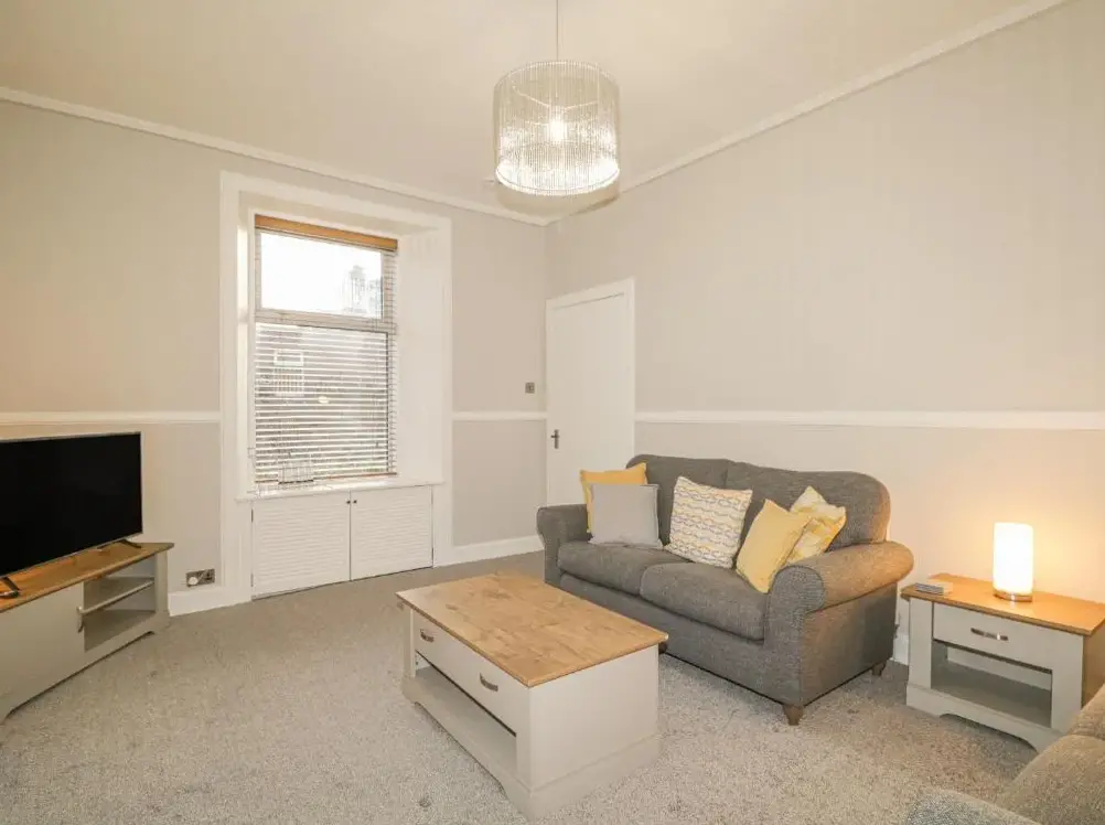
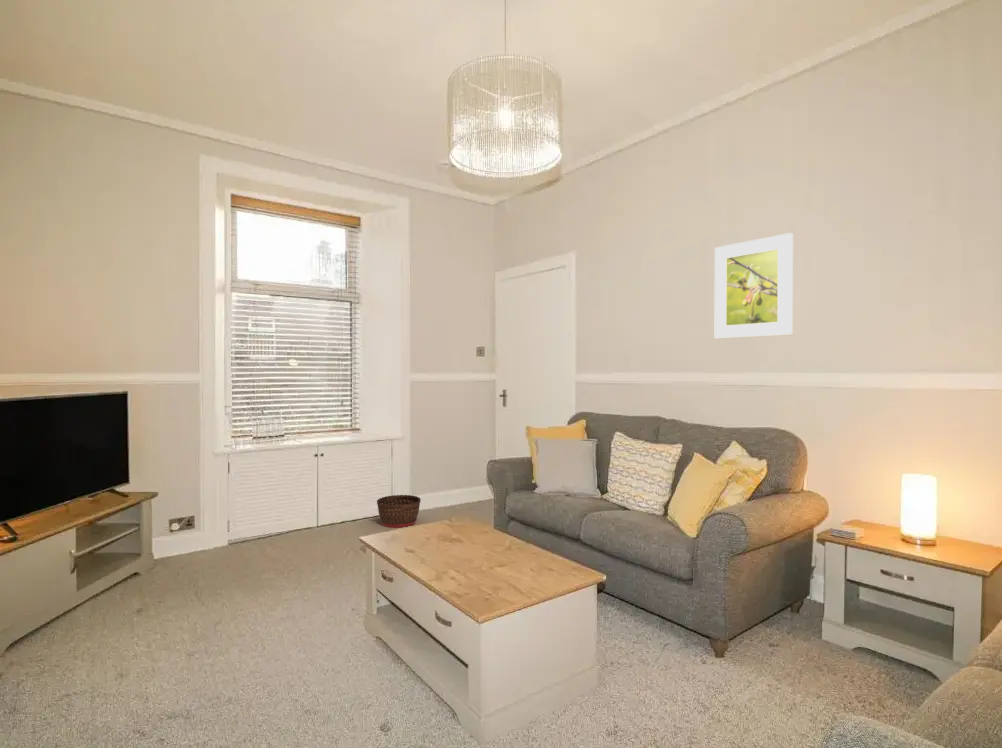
+ basket (398, 511)
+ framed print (751, 288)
